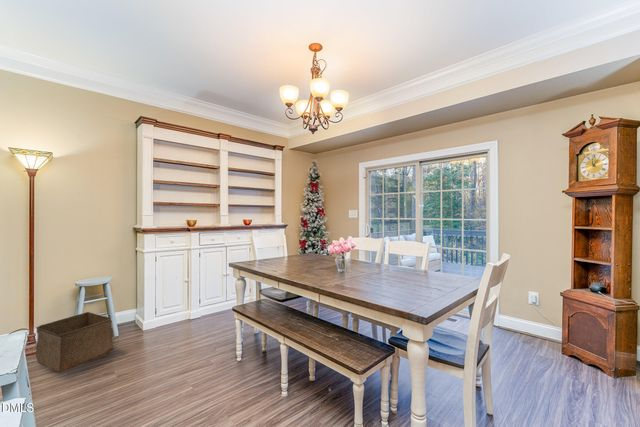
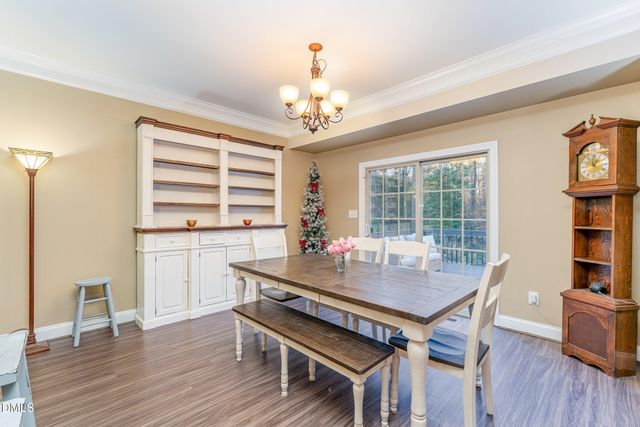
- storage bin (75, 339)
